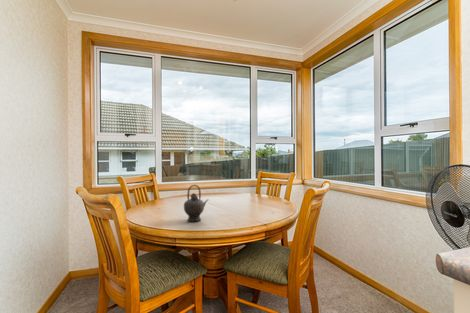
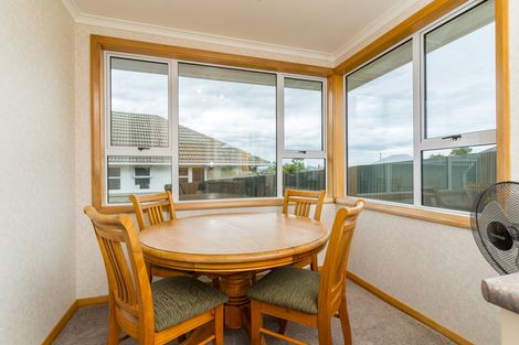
- teapot (196, 202)
